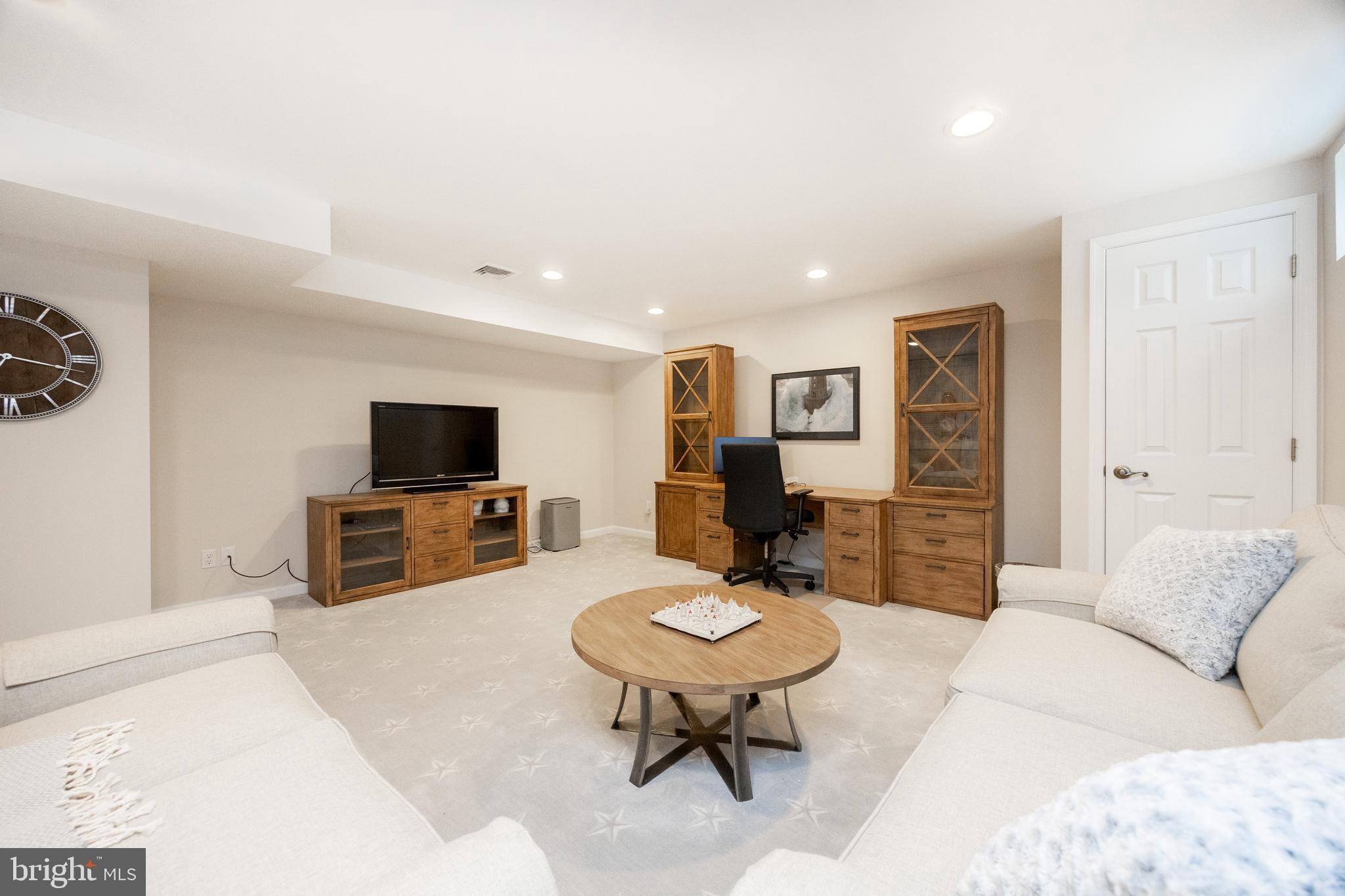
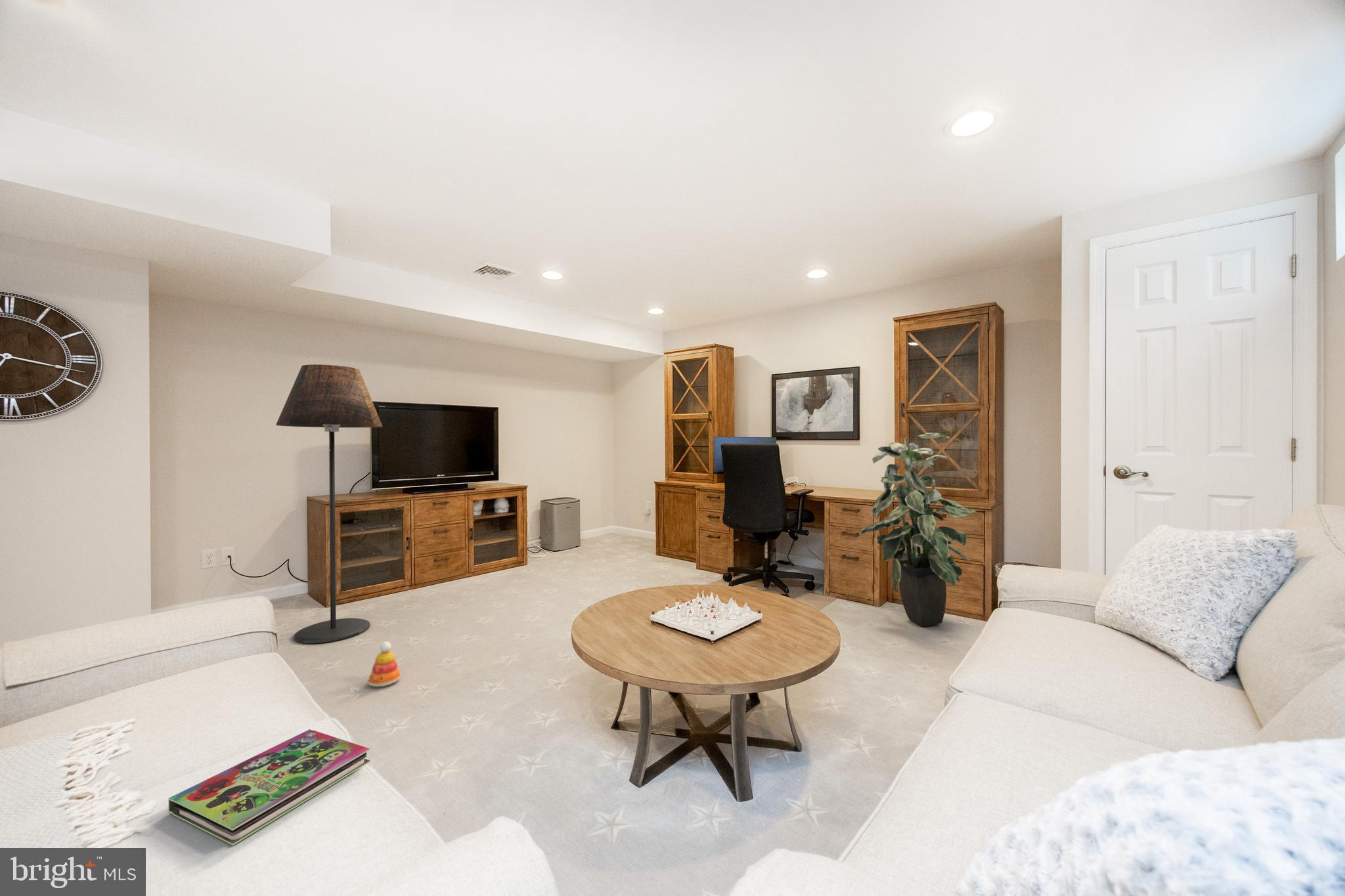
+ stacking toy (384, 662)
+ floor lamp (332, 500)
+ book (276, 778)
+ indoor plant (921, 529)
